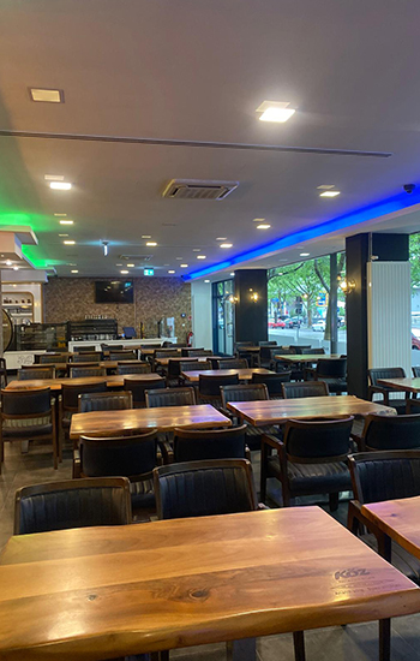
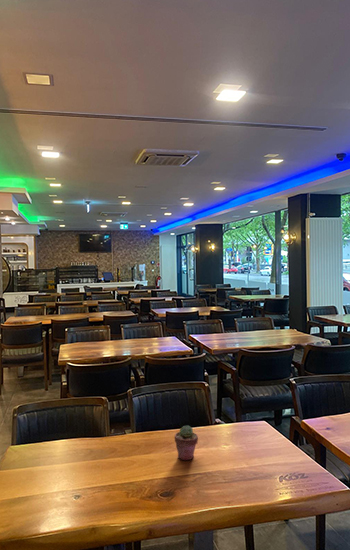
+ potted succulent (186, 441)
